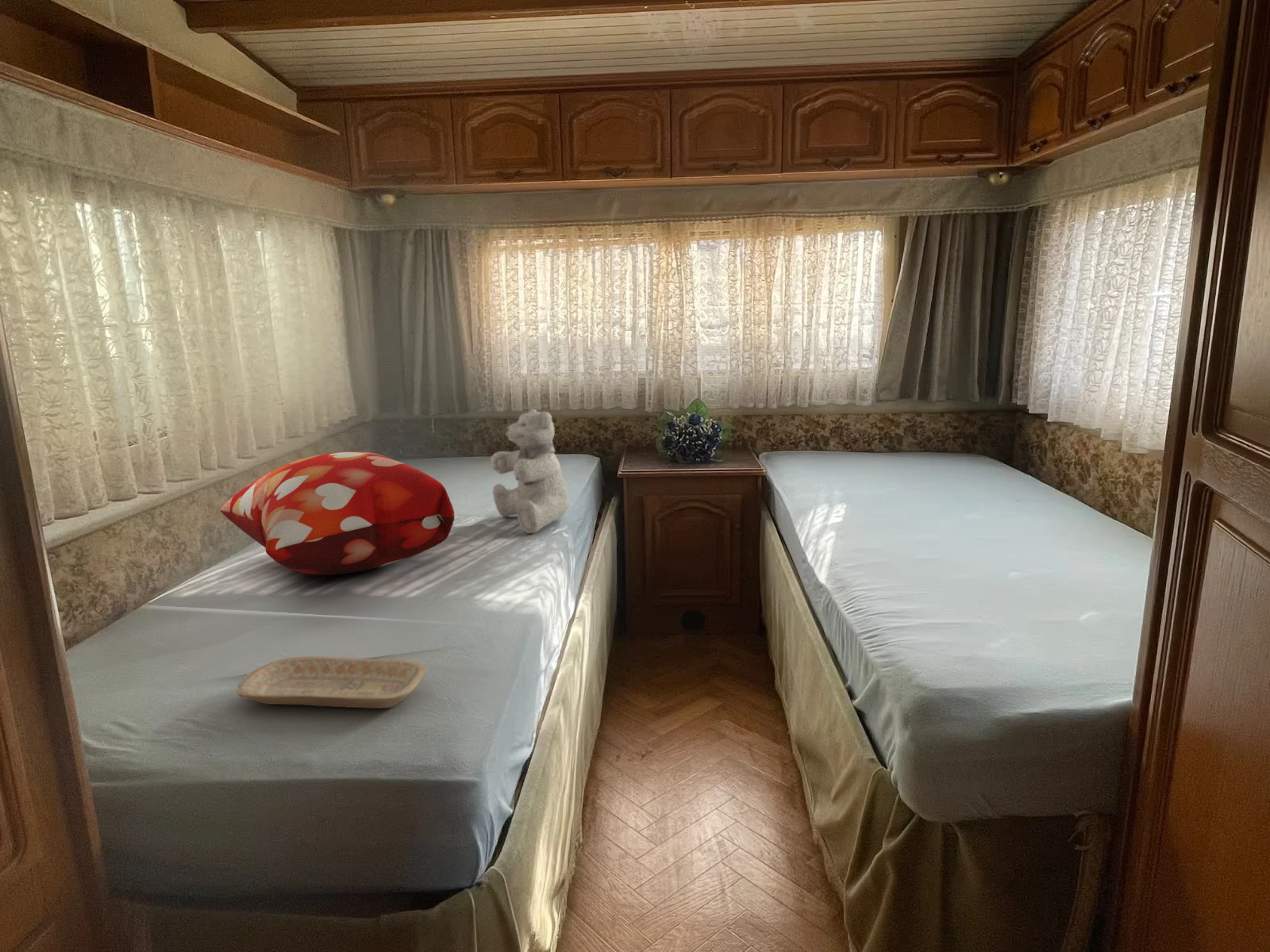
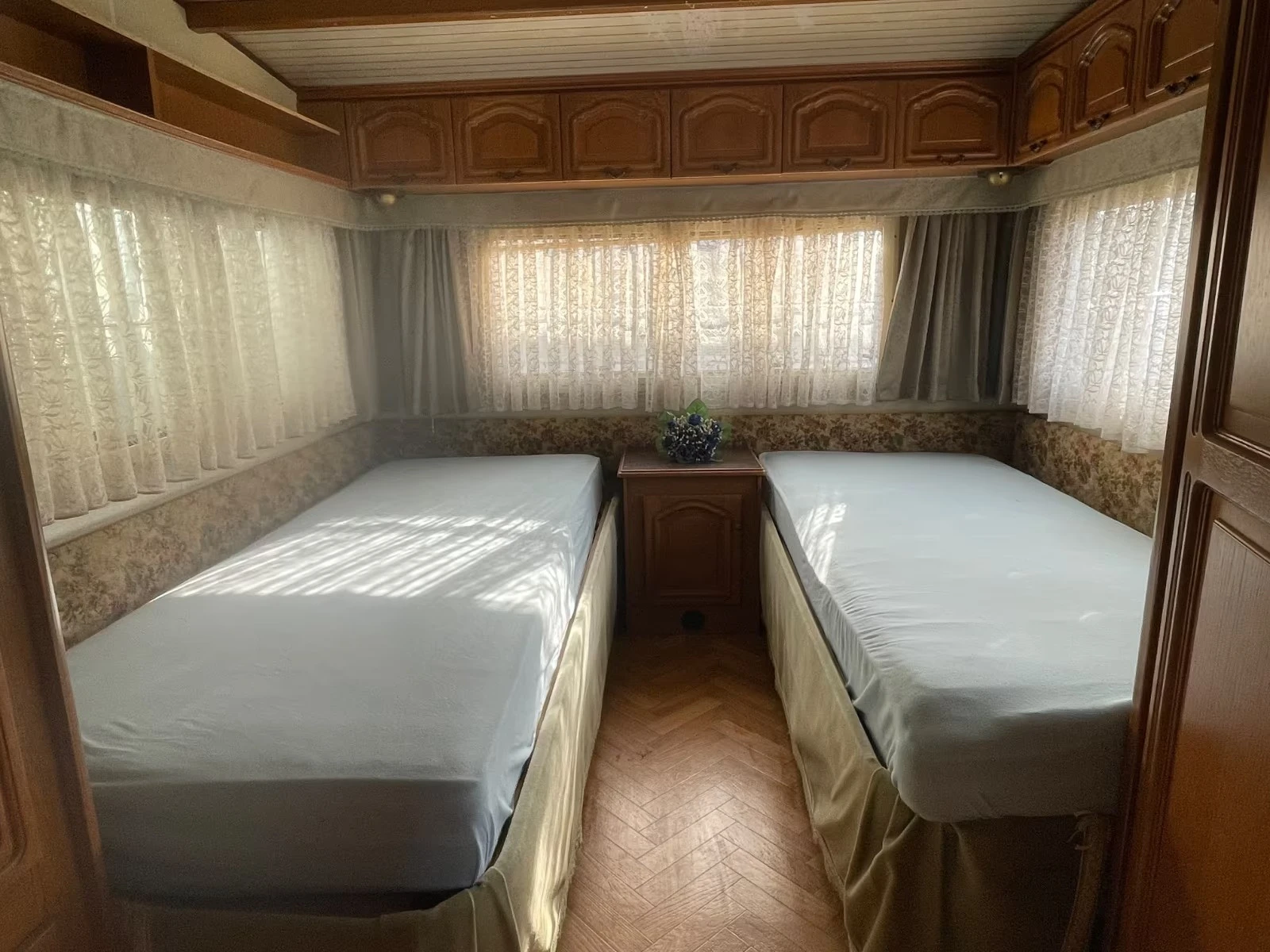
- teddy bear (521, 468)
- tray (332, 685)
- decorative pillow (335, 512)
